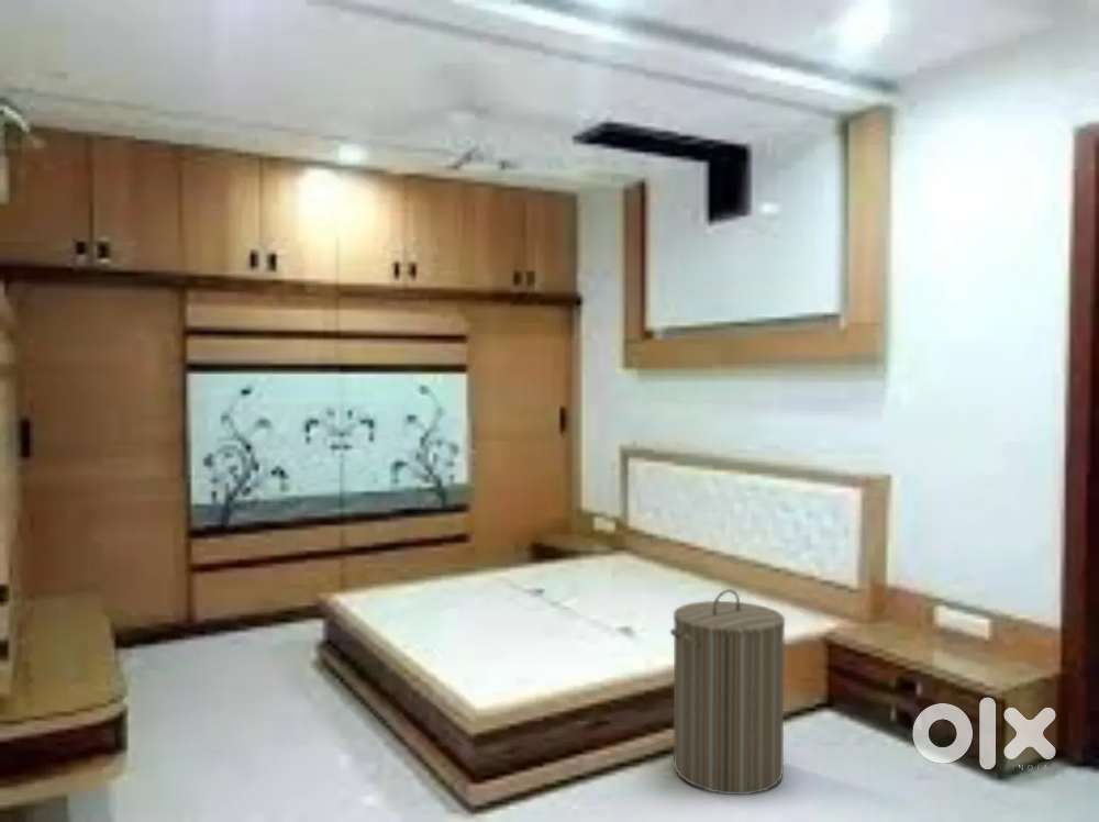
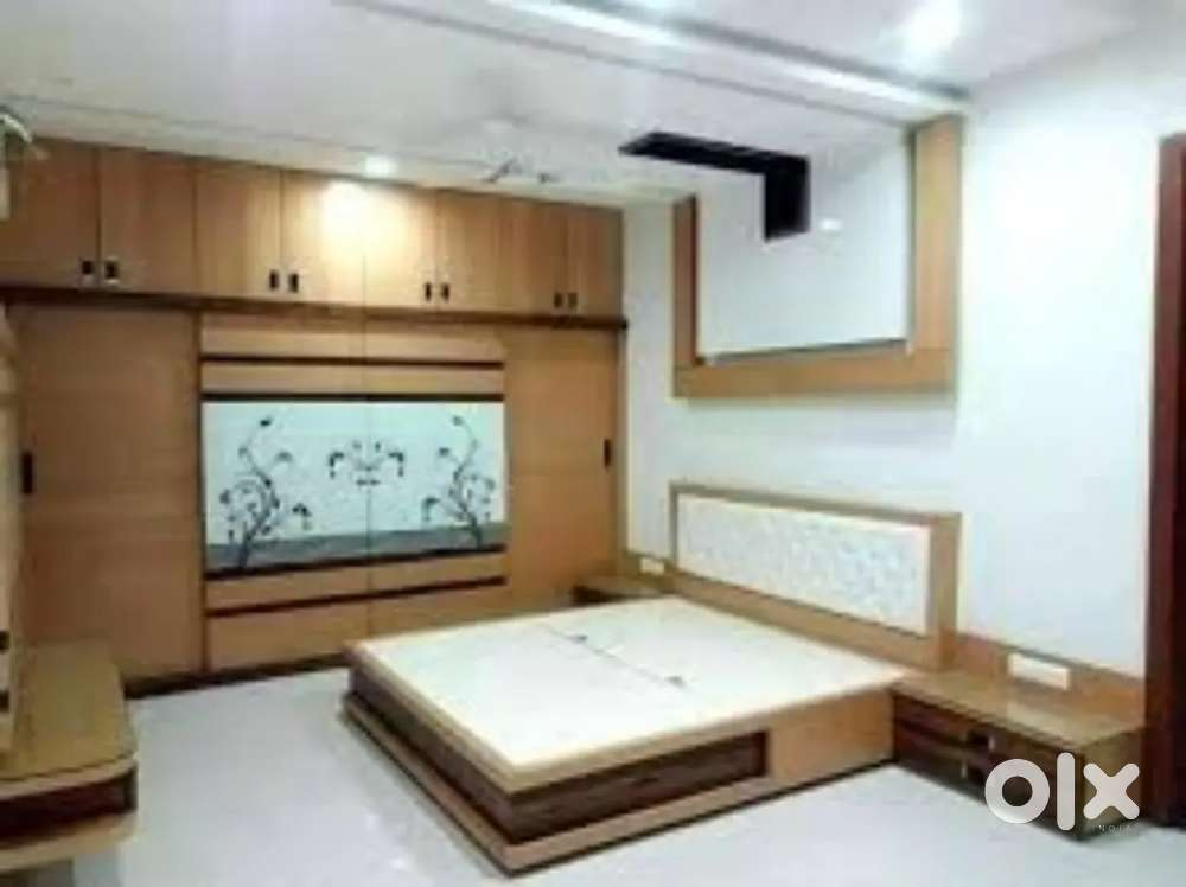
- laundry hamper (728, 679)
